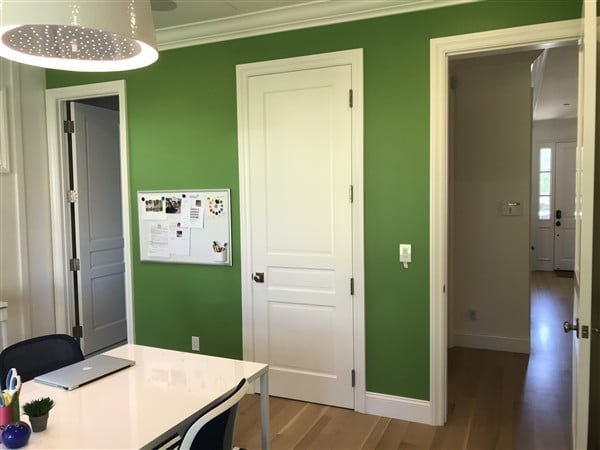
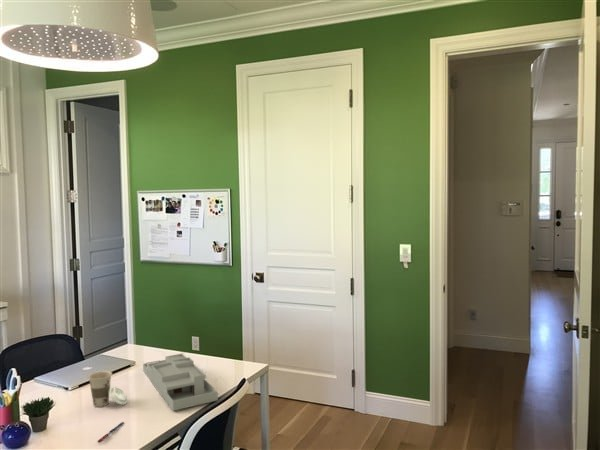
+ desk organizer (177, 374)
+ pen (111, 431)
+ cup (107, 389)
